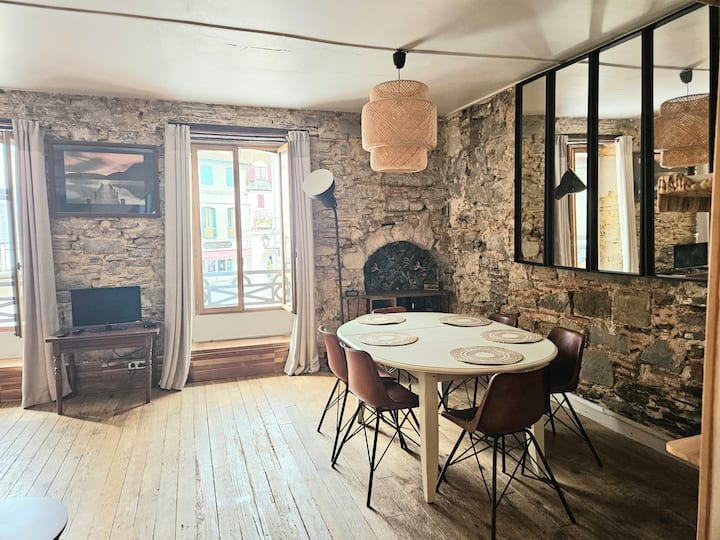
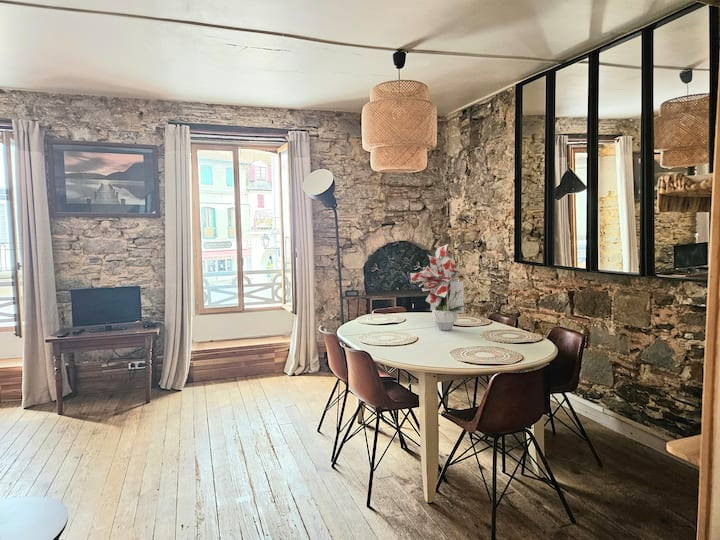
+ bouquet (443, 286)
